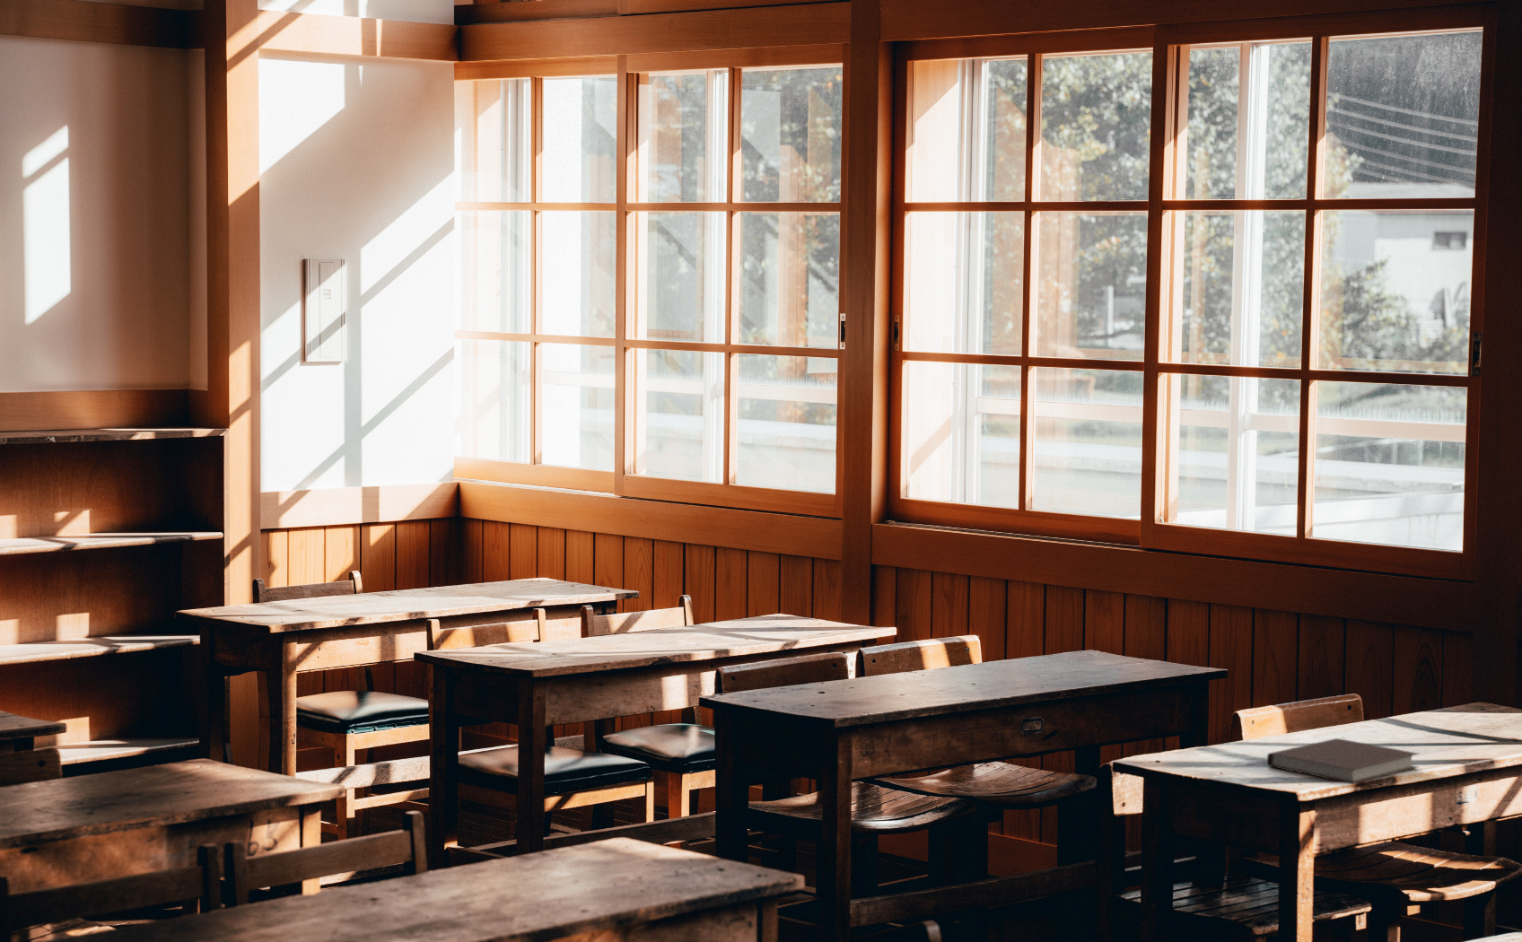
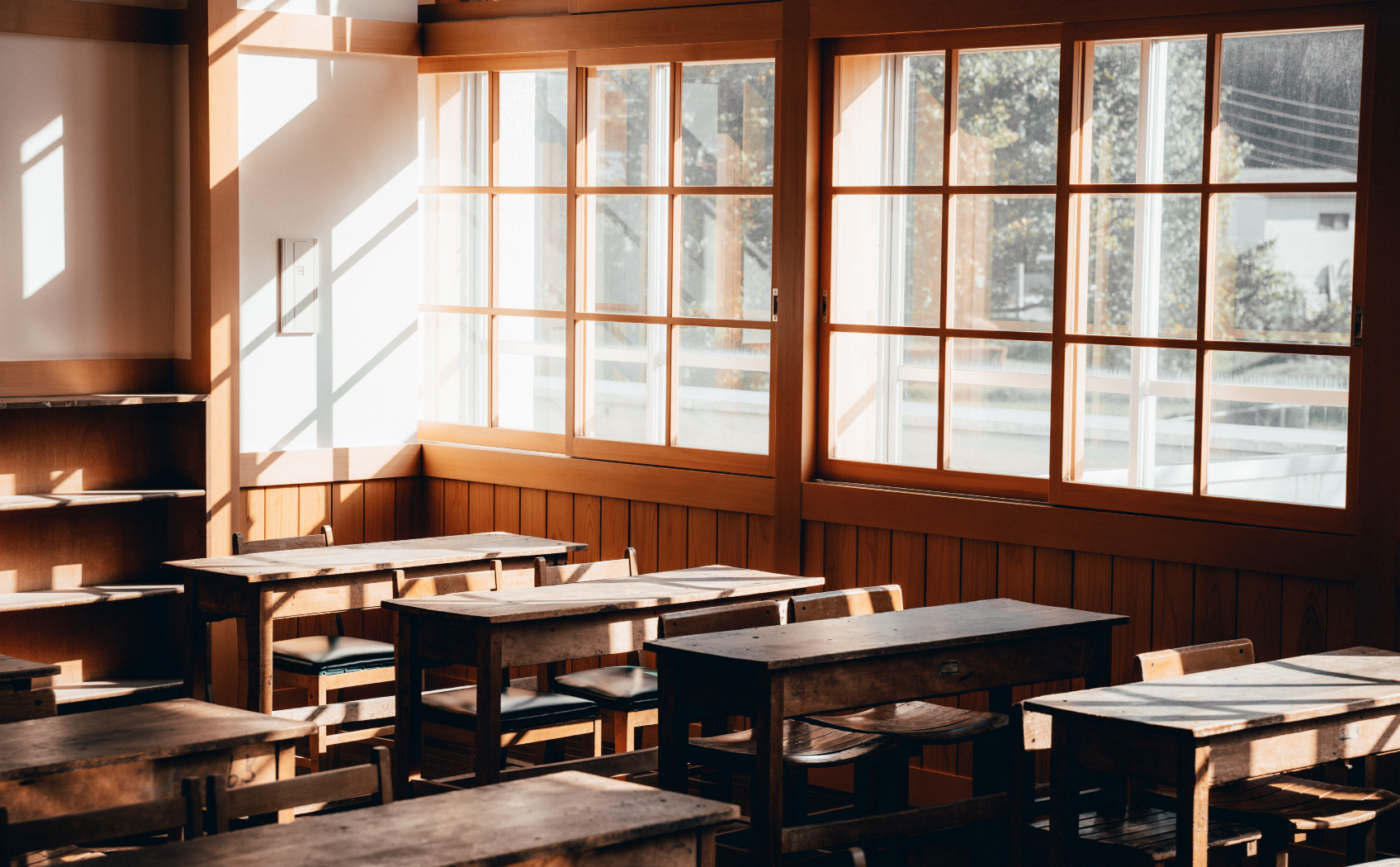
- notebook (1343, 759)
